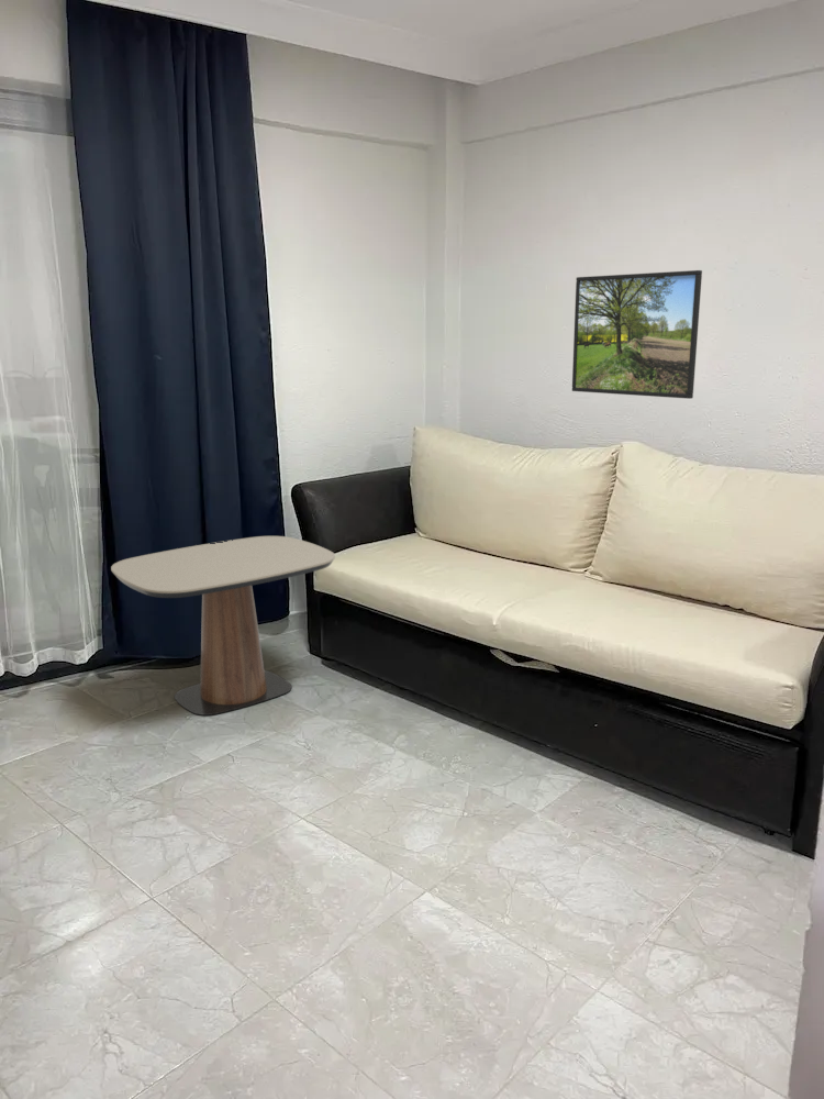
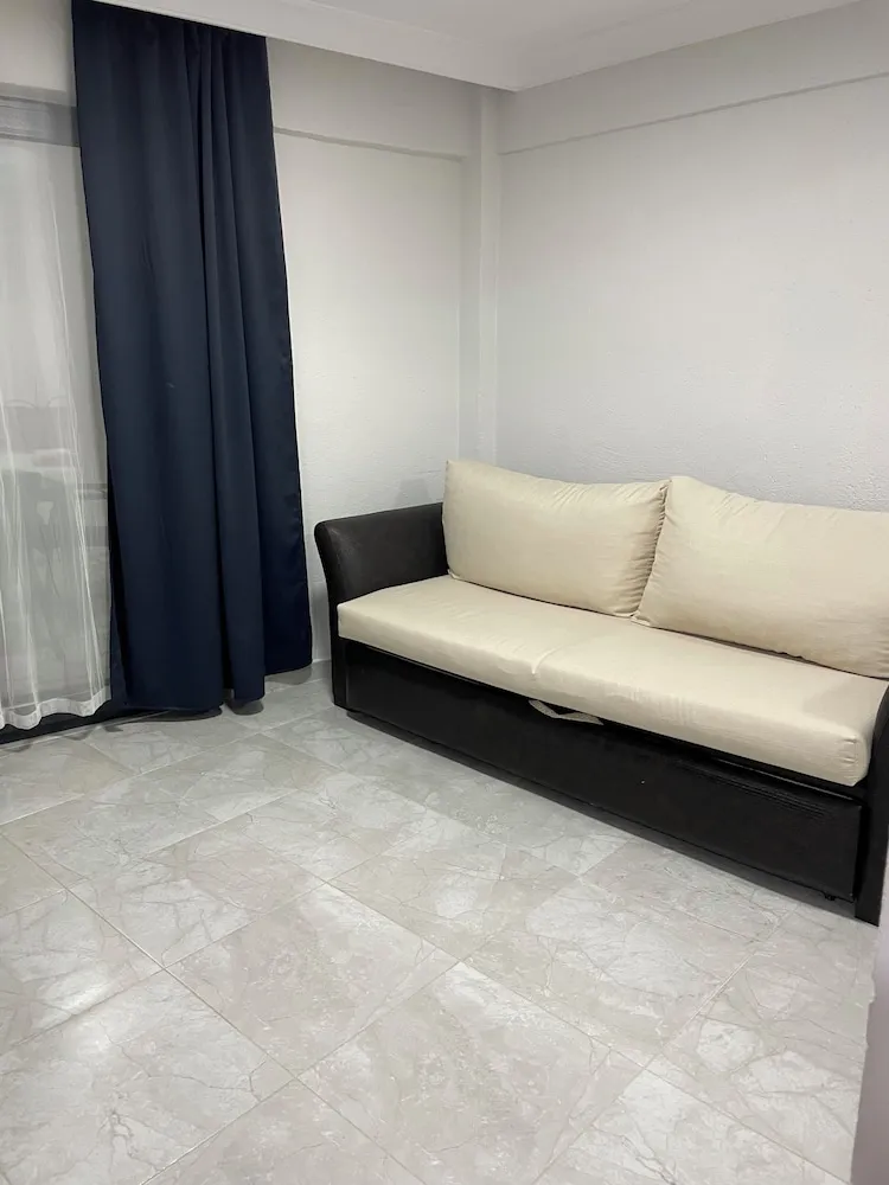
- side table (230, 626)
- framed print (632, 335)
